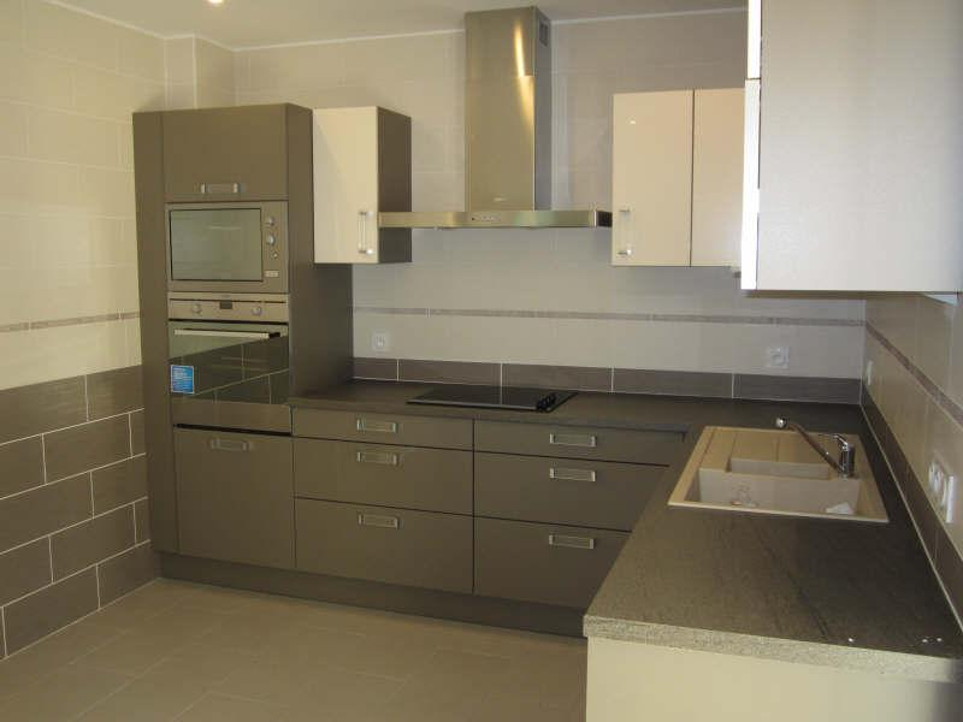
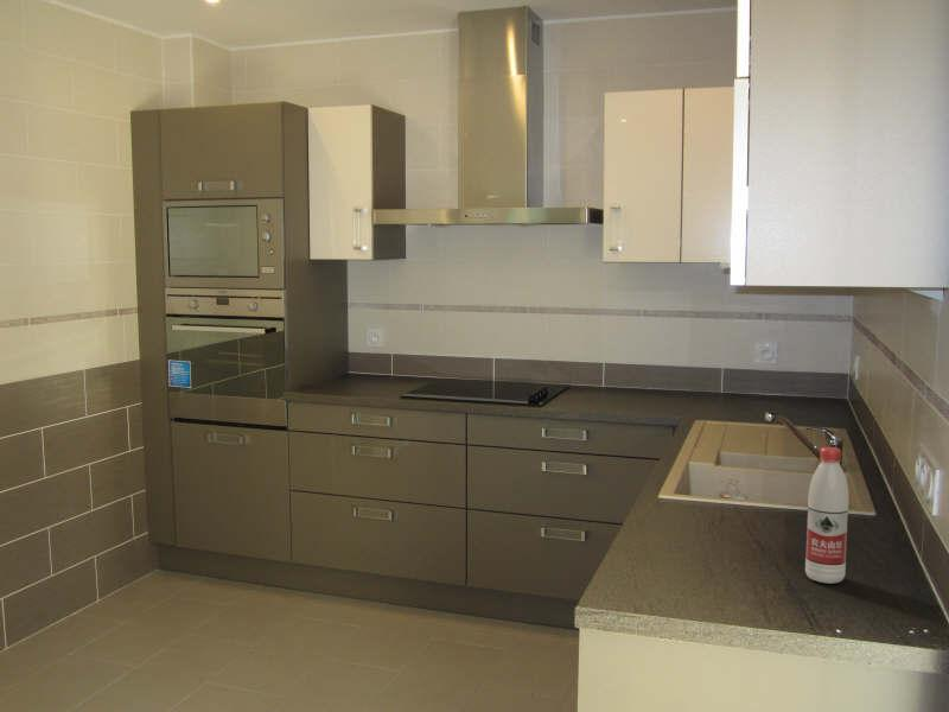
+ water bottle (827, 514)
